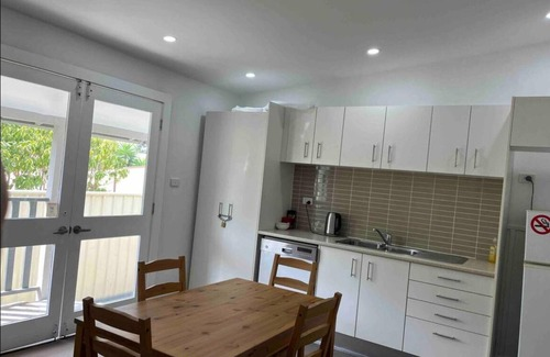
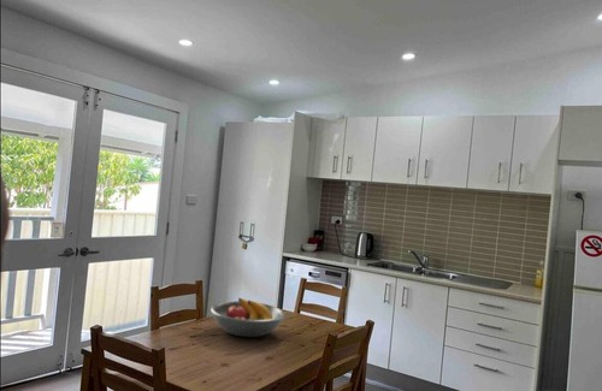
+ fruit bowl (247, 318)
